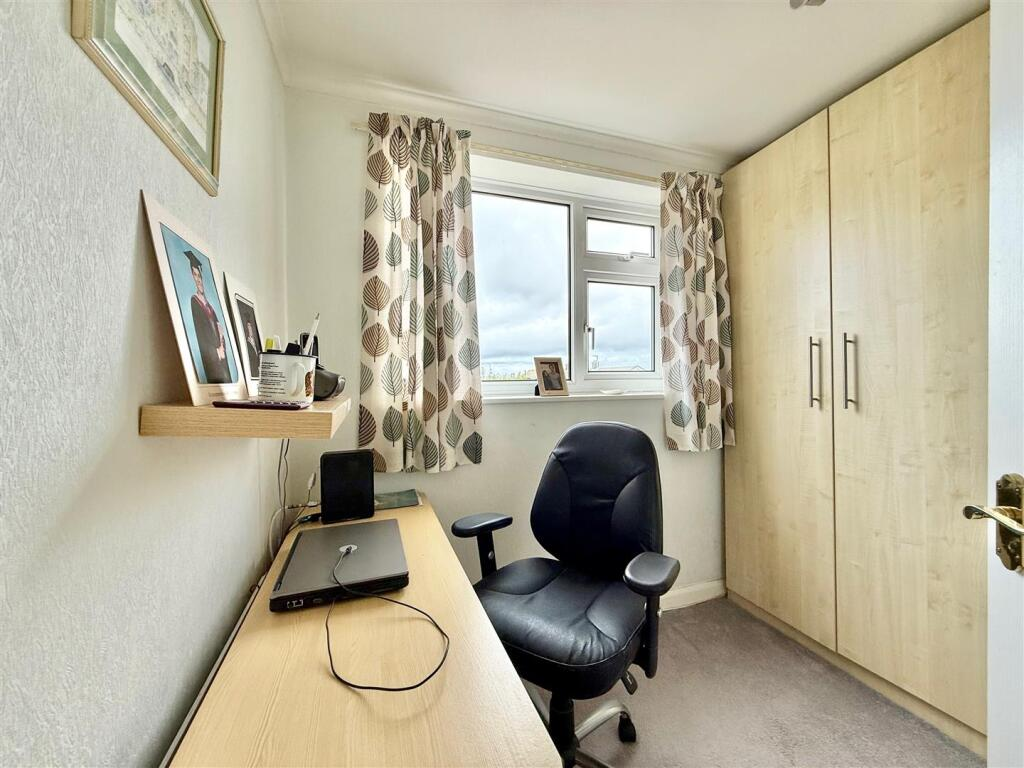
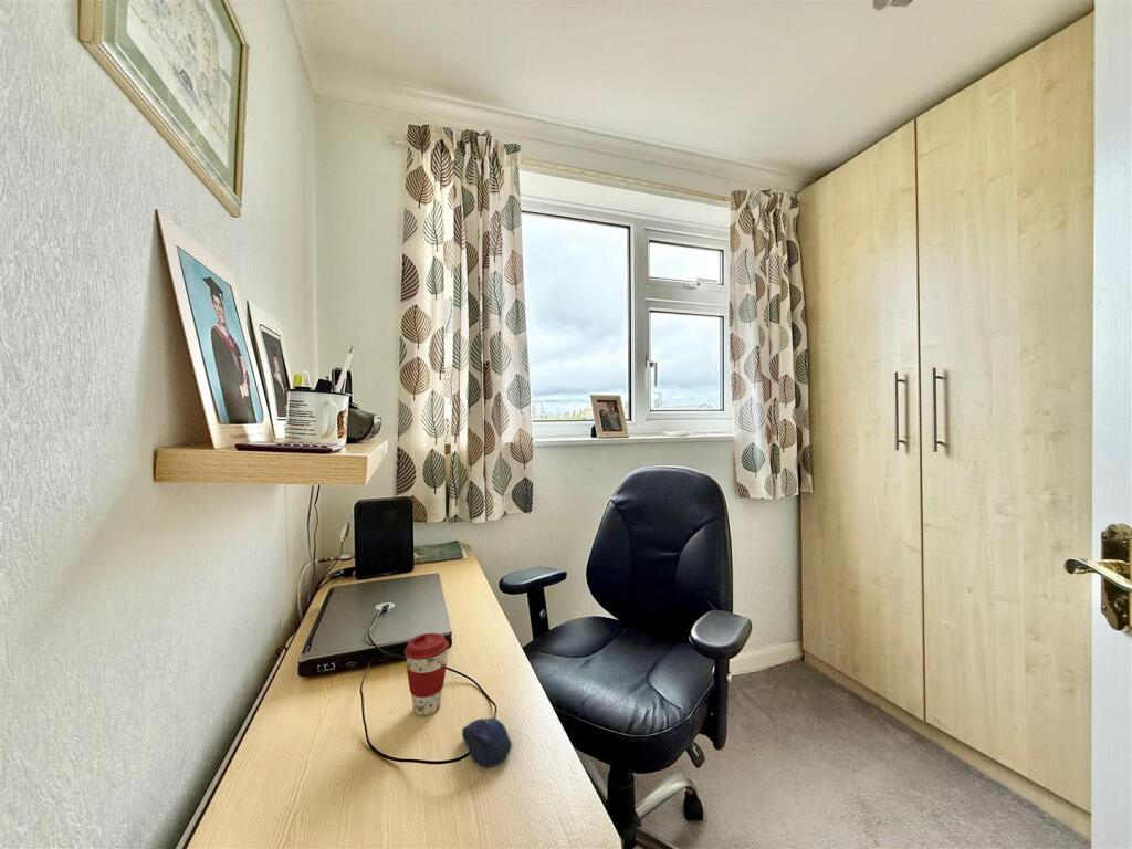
+ computer mouse (486, 734)
+ coffee cup (427, 673)
